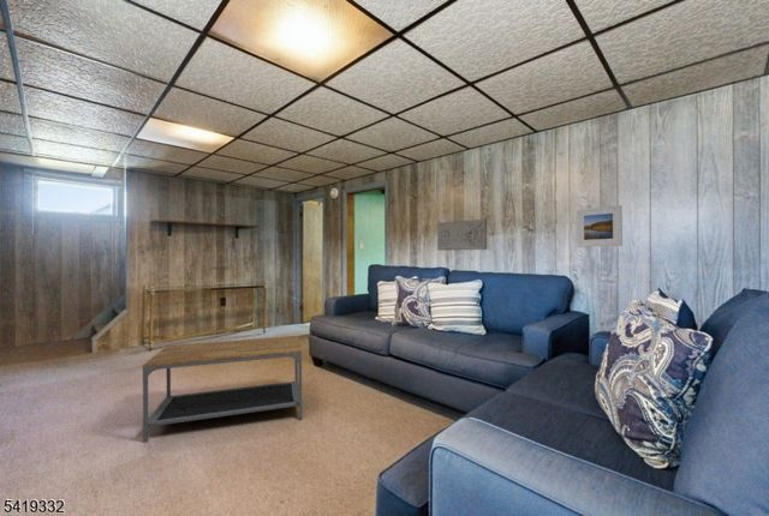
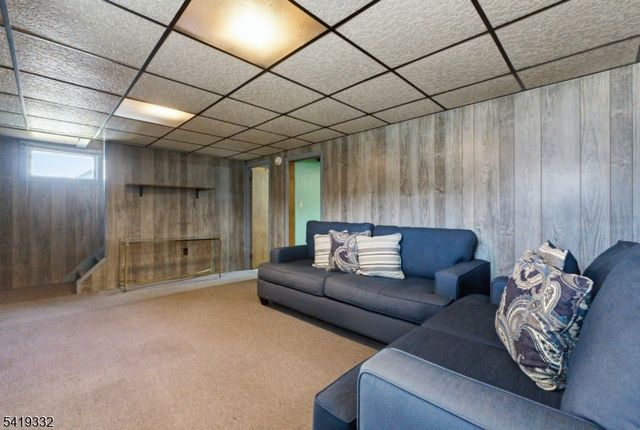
- coffee table (232, 389)
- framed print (597, 227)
- relief sculpture (460, 235)
